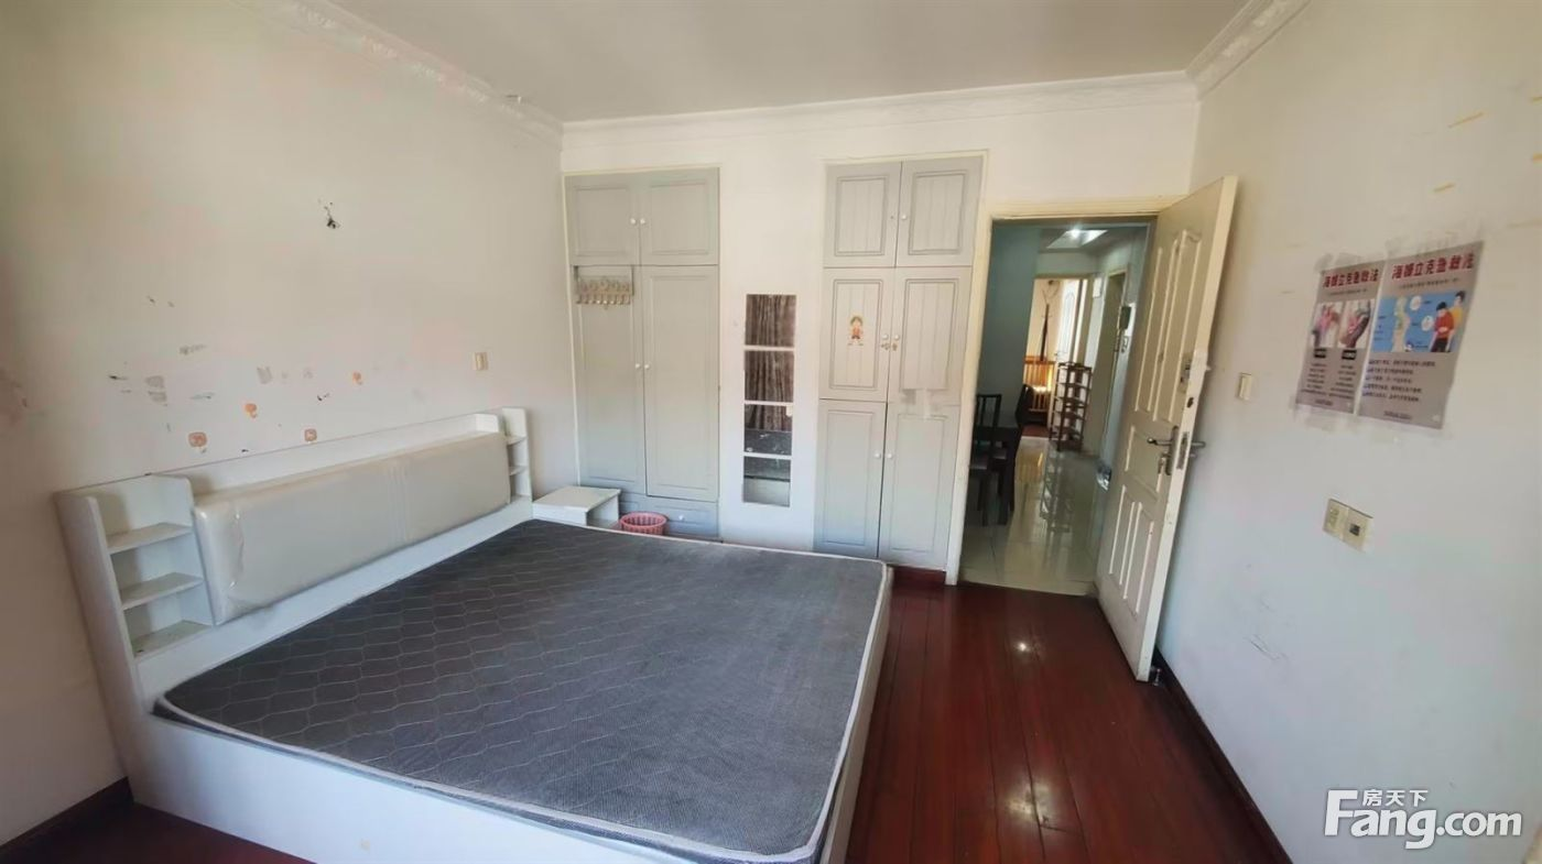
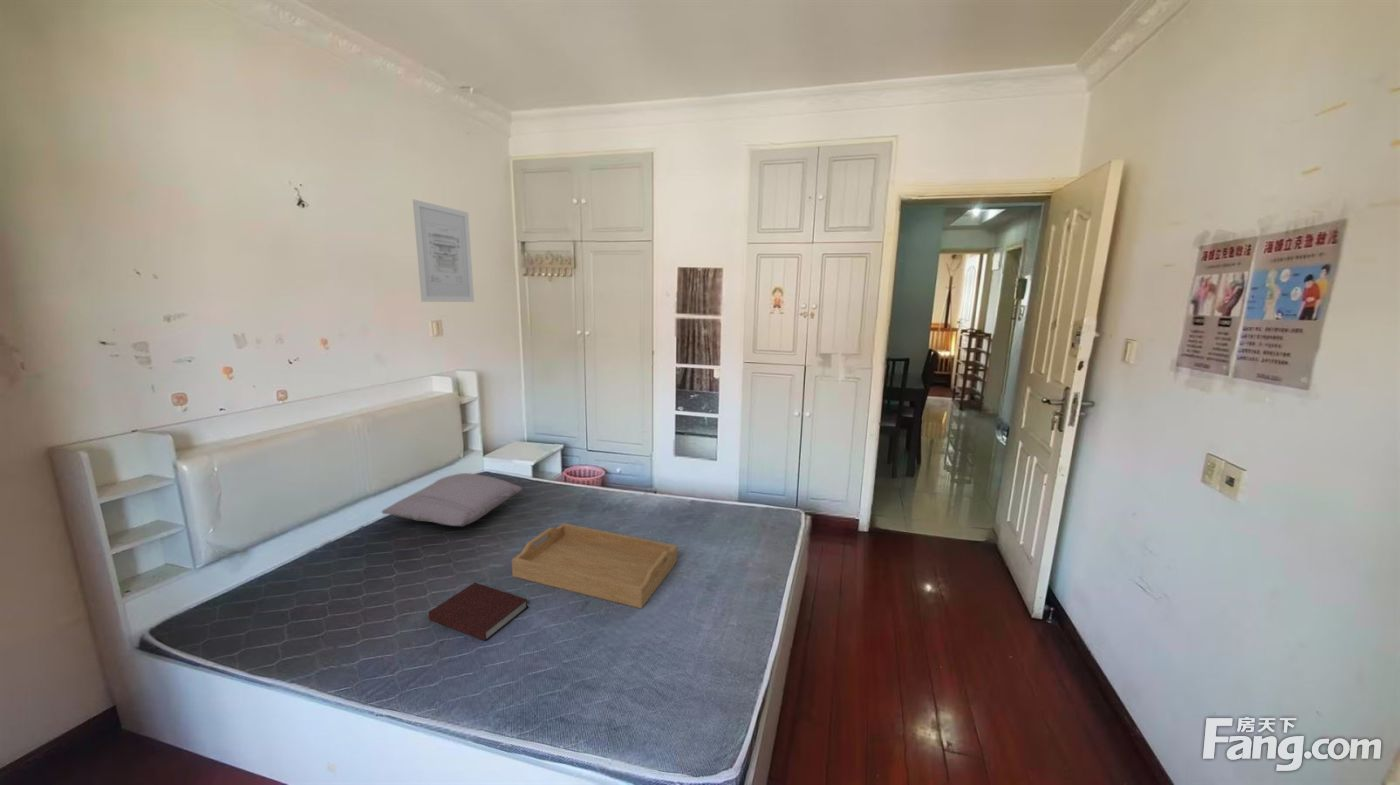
+ serving tray (597, 558)
+ notebook (479, 609)
+ wall art (445, 255)
+ pillow (456, 499)
